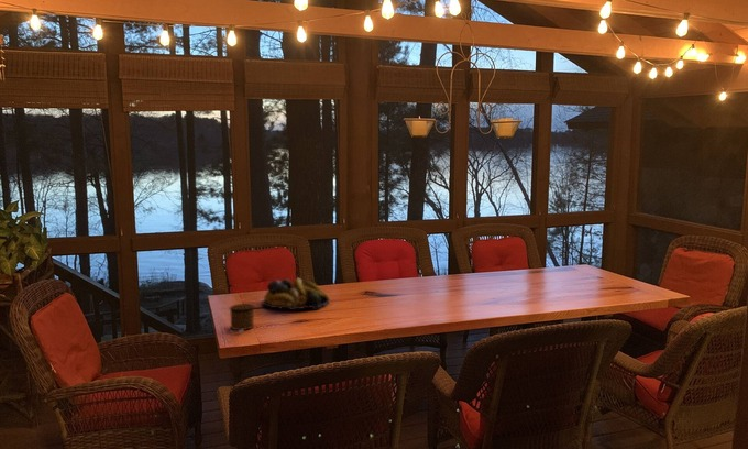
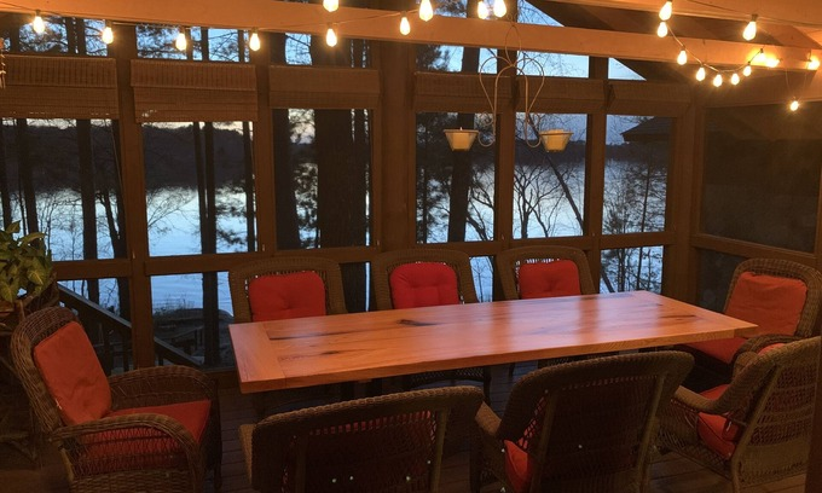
- fruit bowl (295, 291)
- speaker (240, 316)
